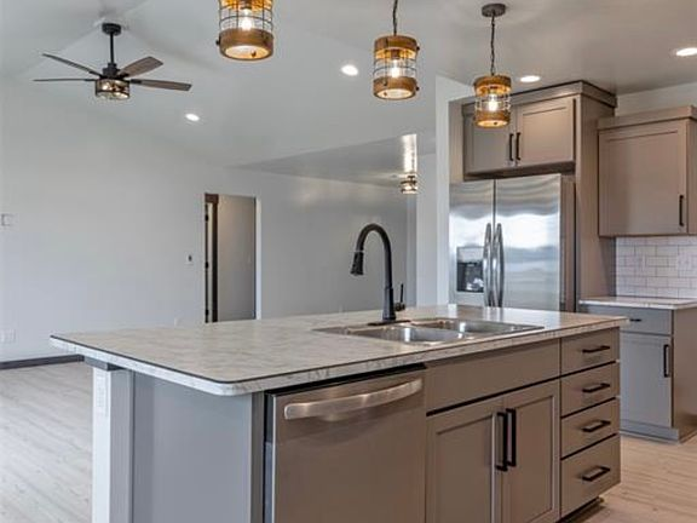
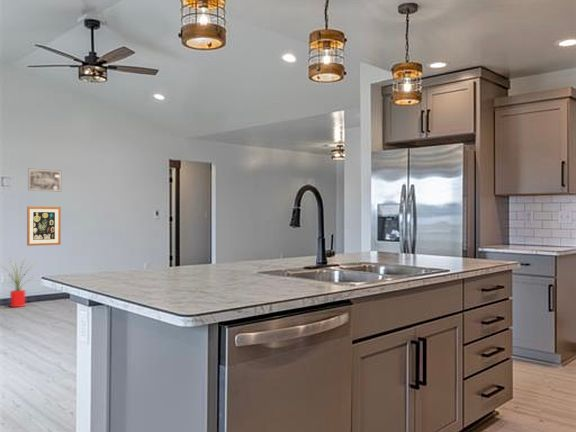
+ wall art (44, 180)
+ wall art (44, 225)
+ house plant (17, 281)
